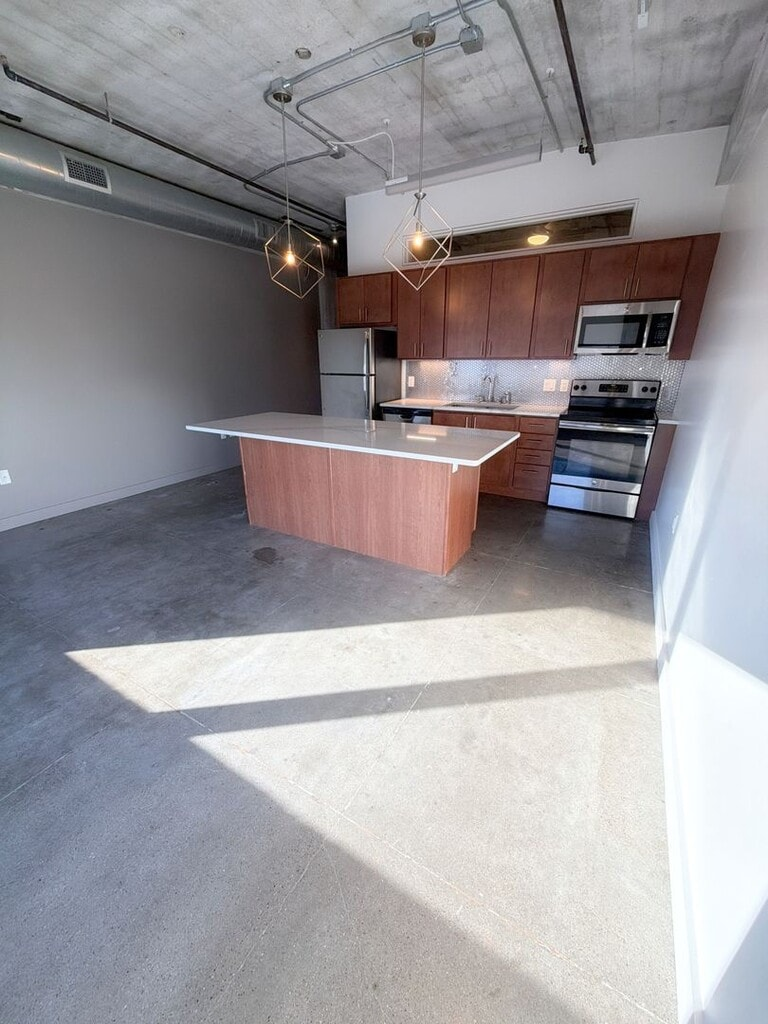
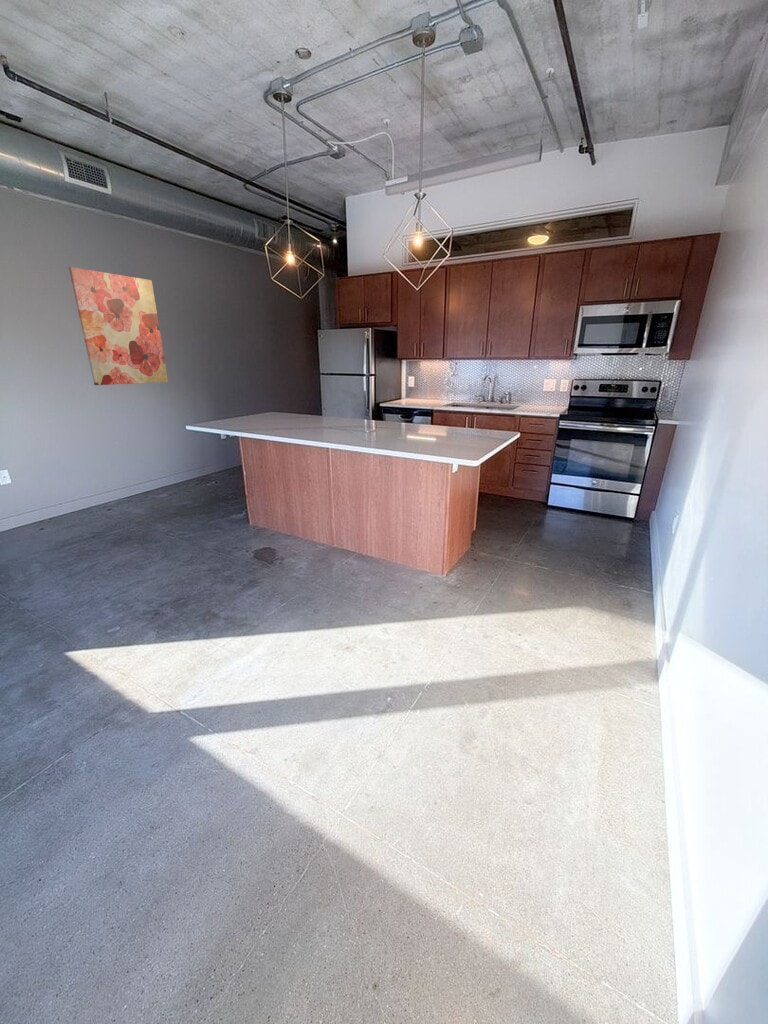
+ wall art (123, 331)
